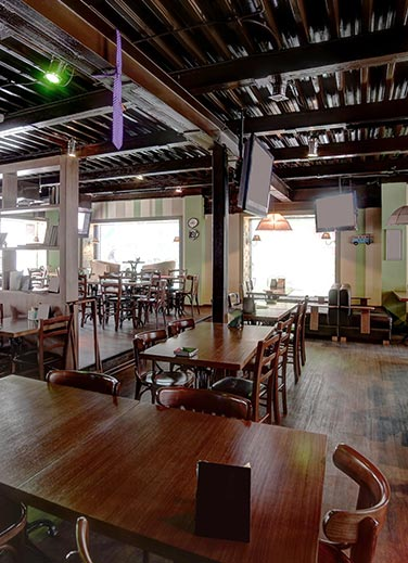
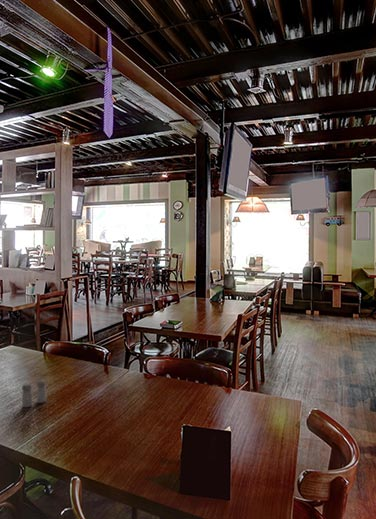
+ salt and pepper shaker (31, 393)
